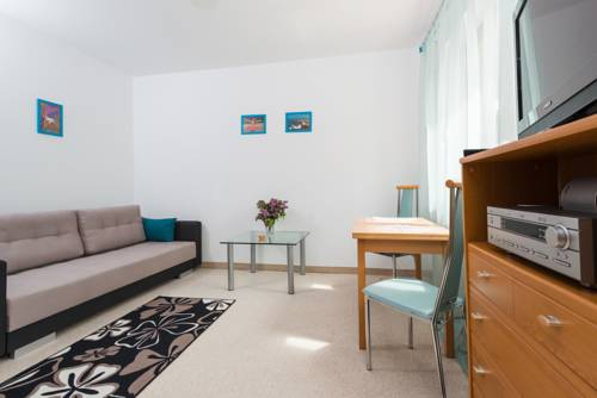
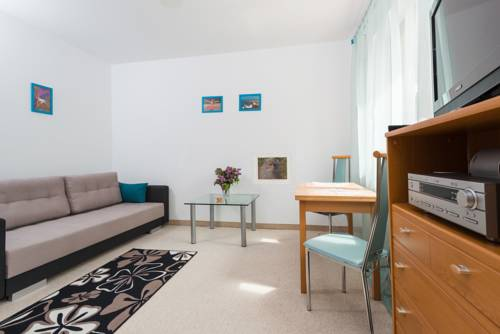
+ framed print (272, 168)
